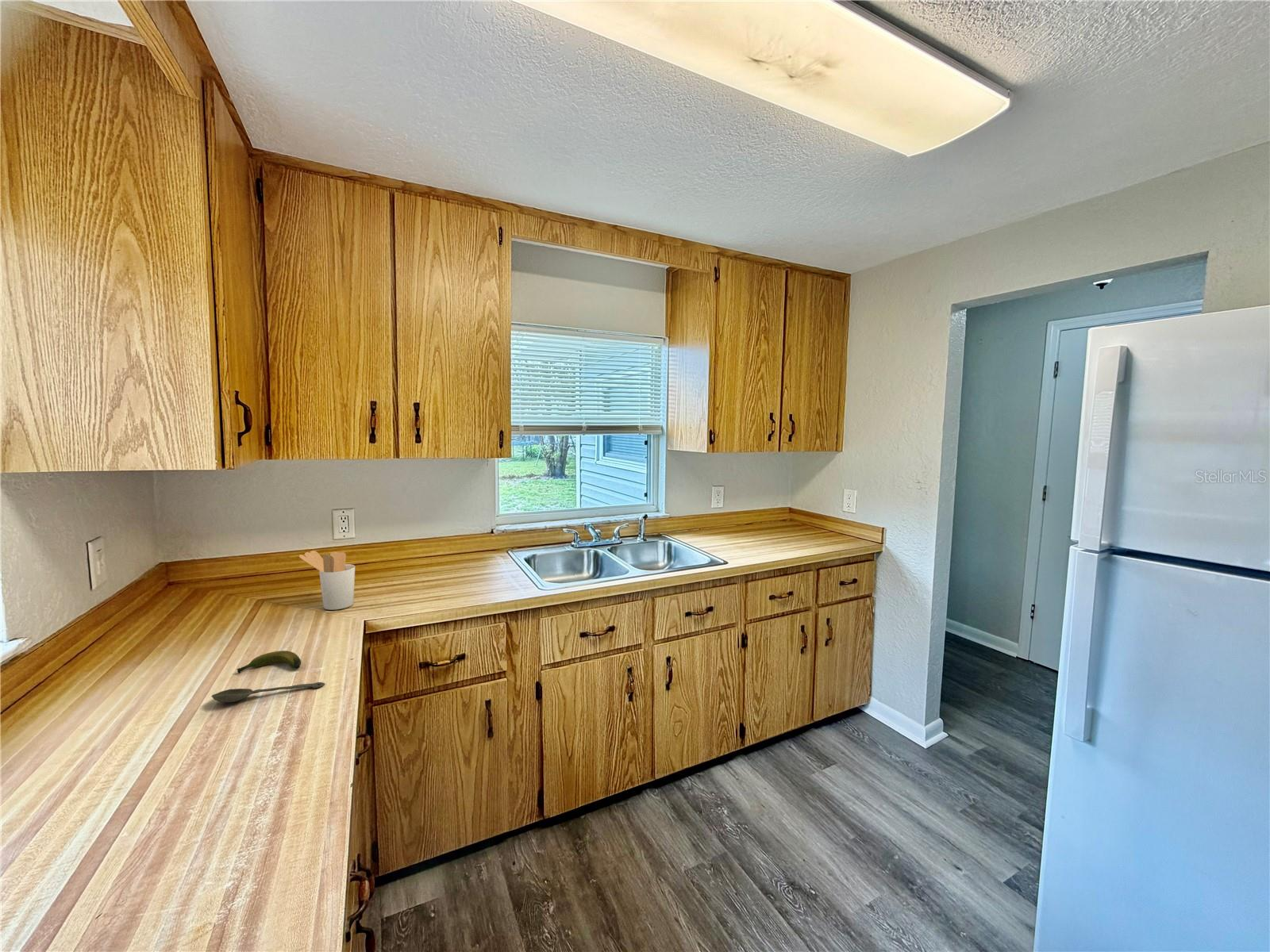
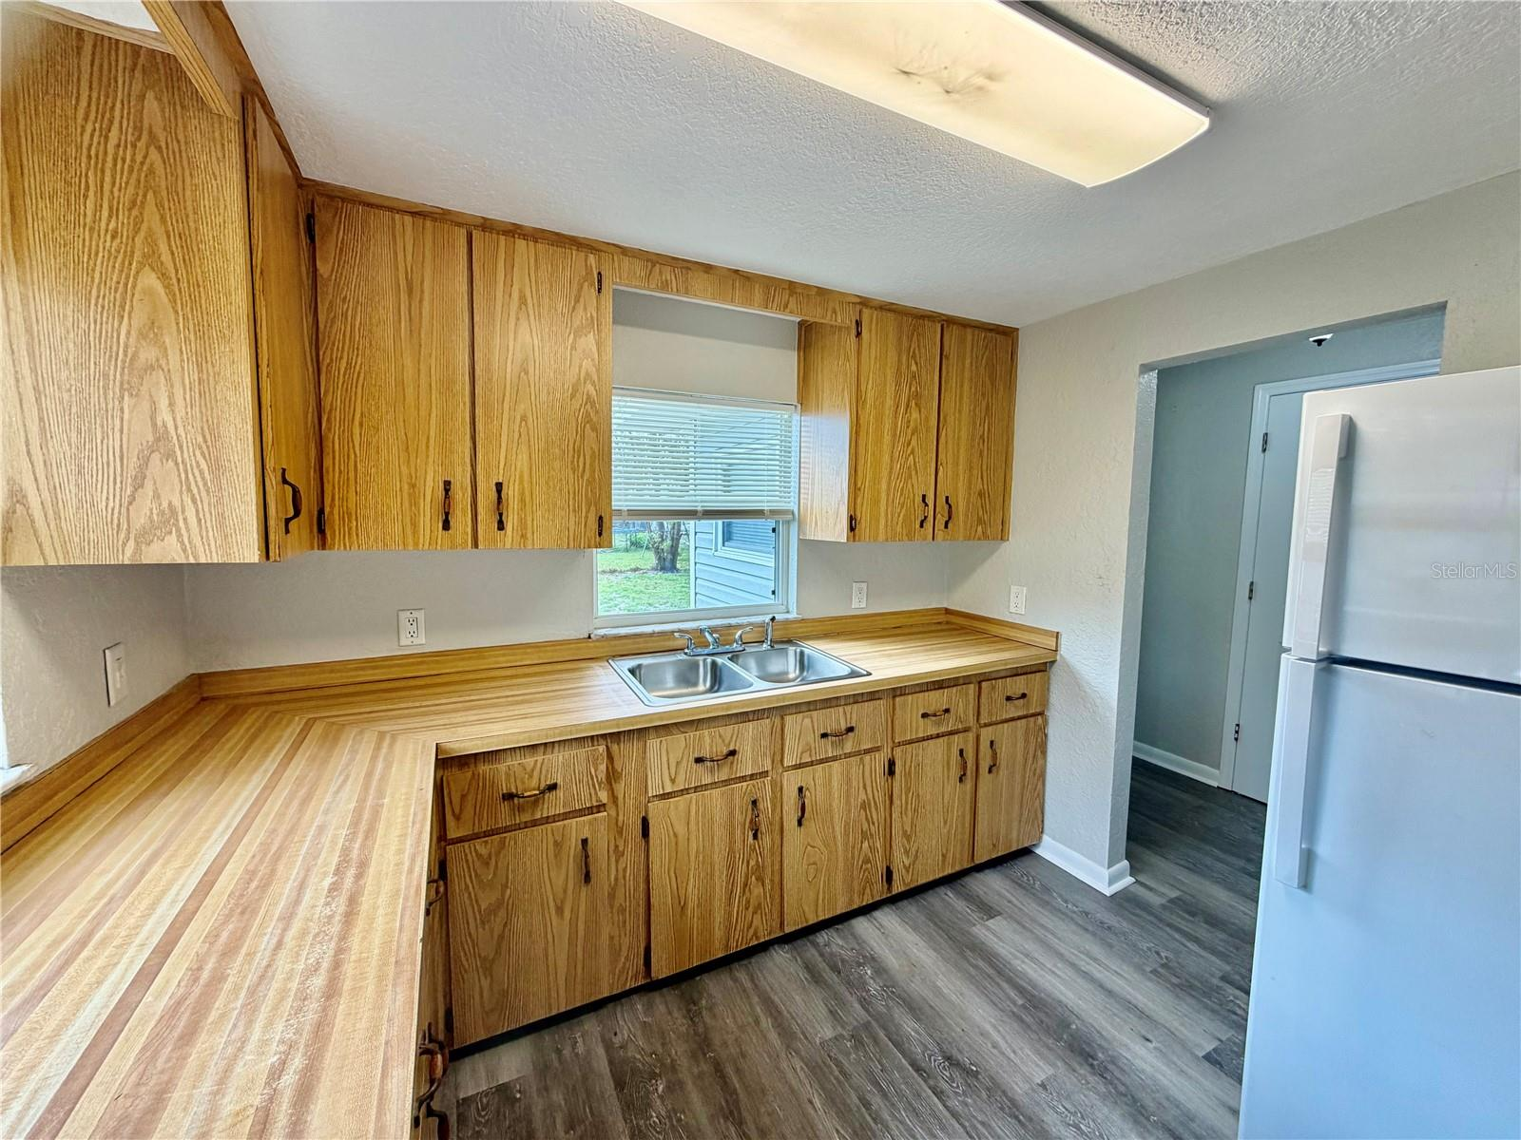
- banana (271, 661)
- spoon (270, 689)
- utensil holder (329, 578)
